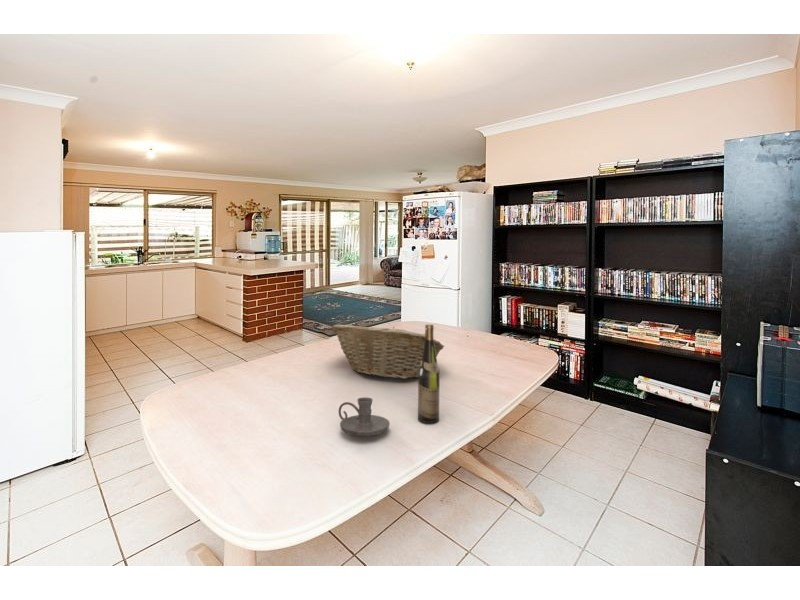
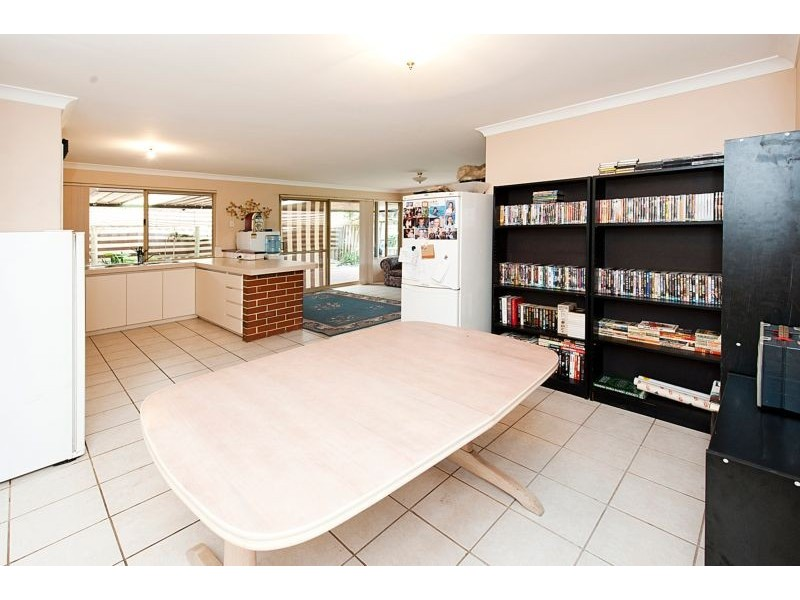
- candle holder (360, 414)
- wine bottle (429, 372)
- fruit basket (386, 346)
